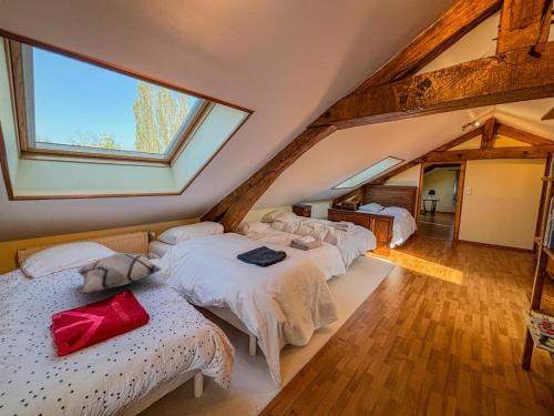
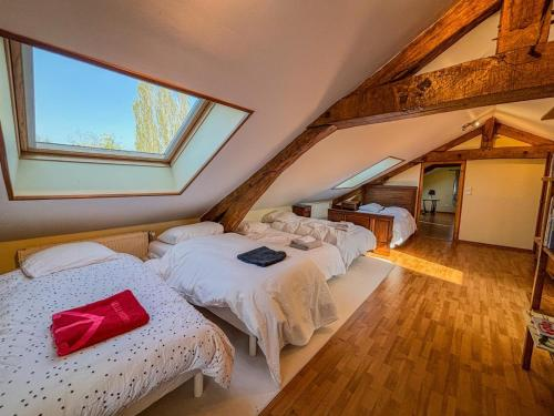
- decorative pillow (119, 270)
